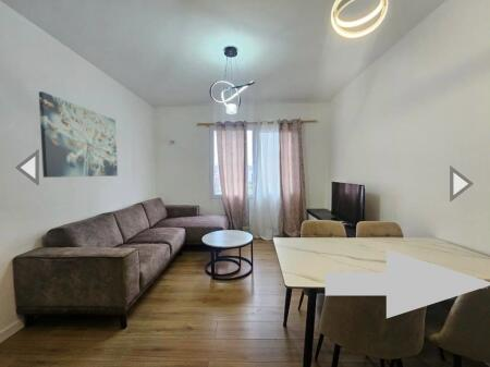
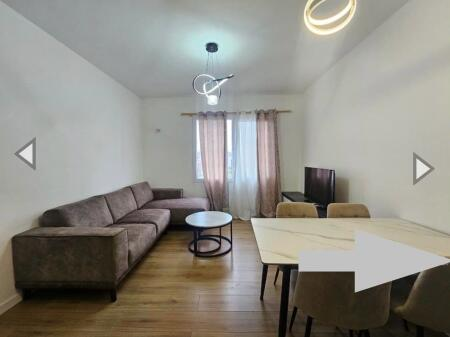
- wall art (86, 143)
